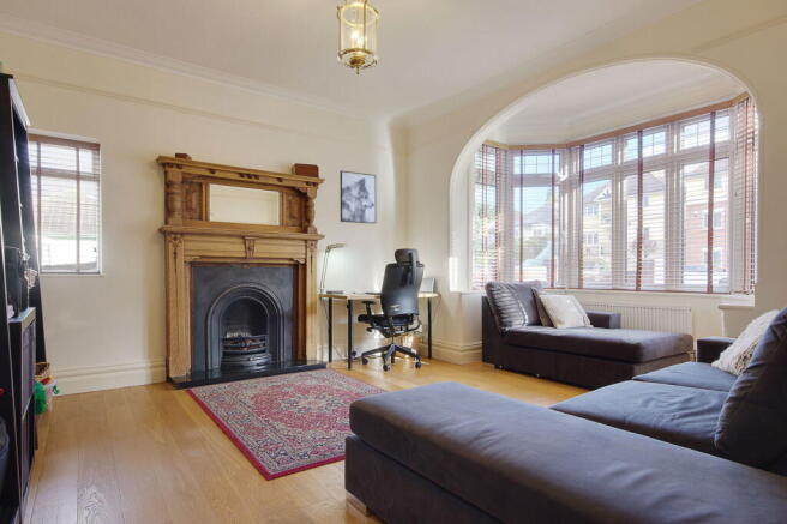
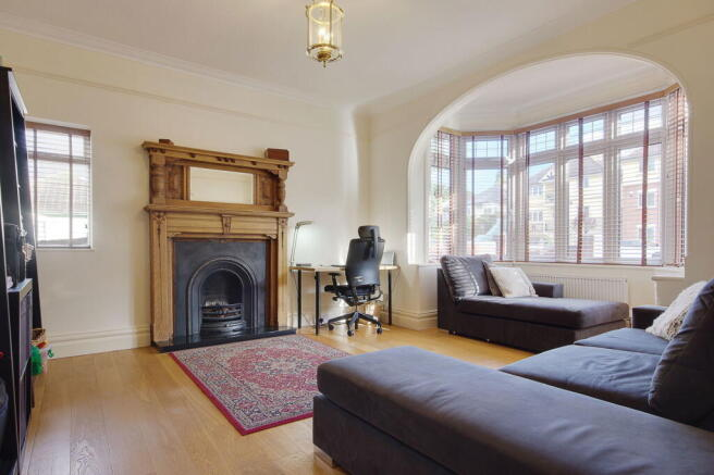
- wall art (358, 198)
